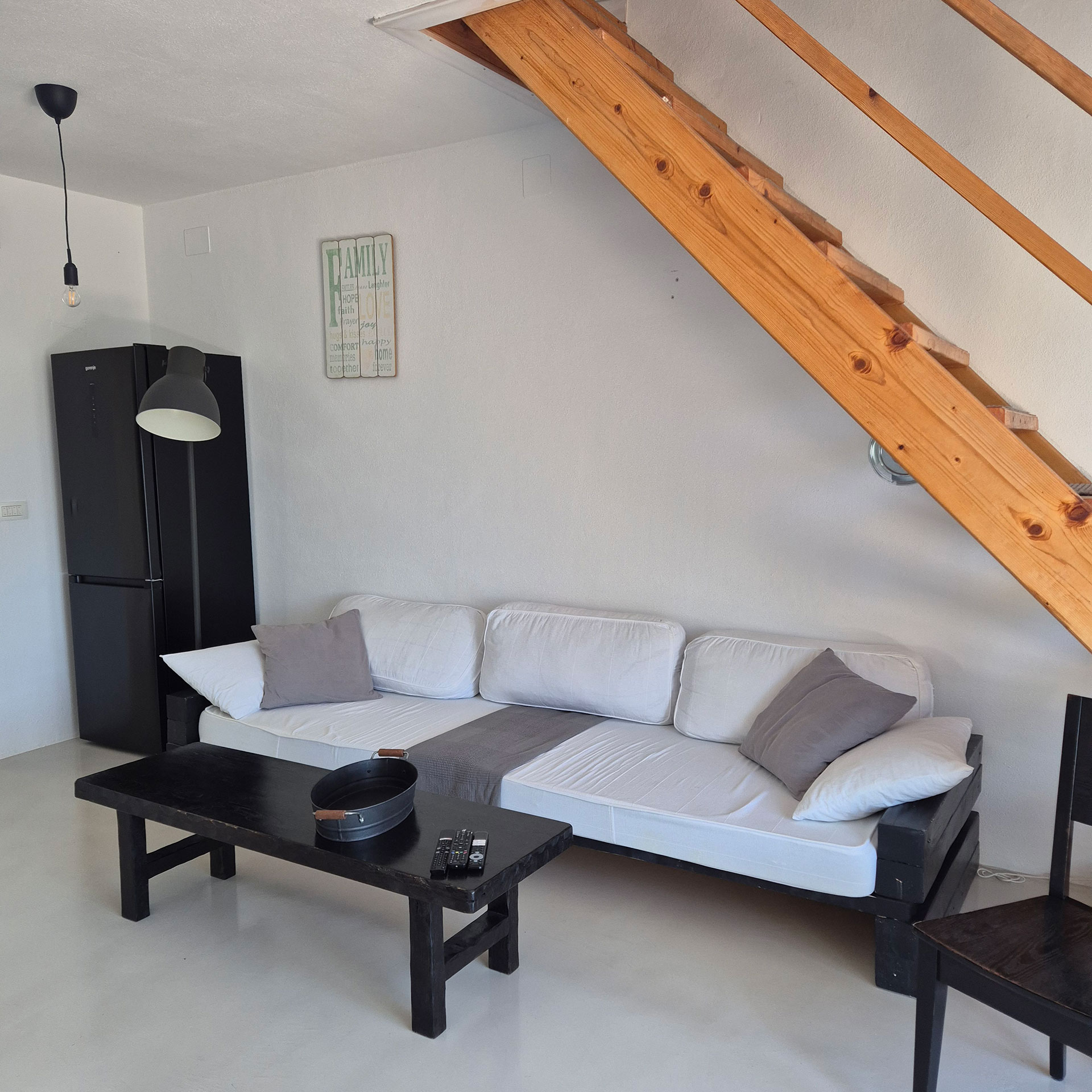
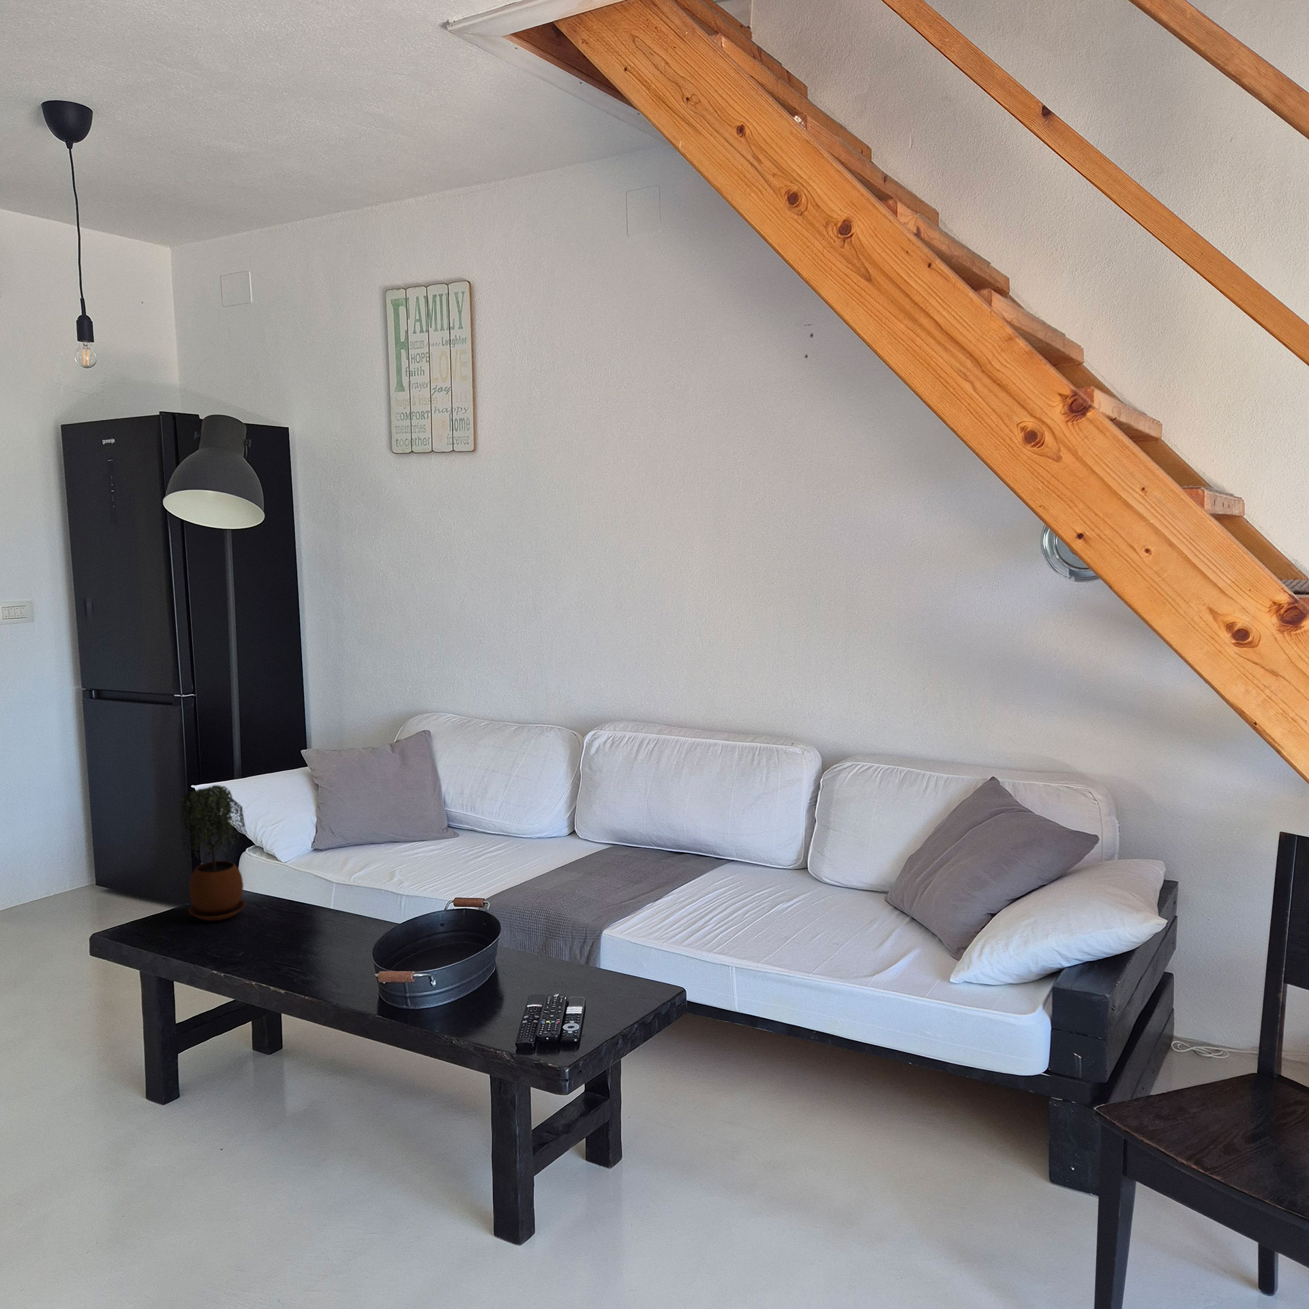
+ potted plant (216, 851)
